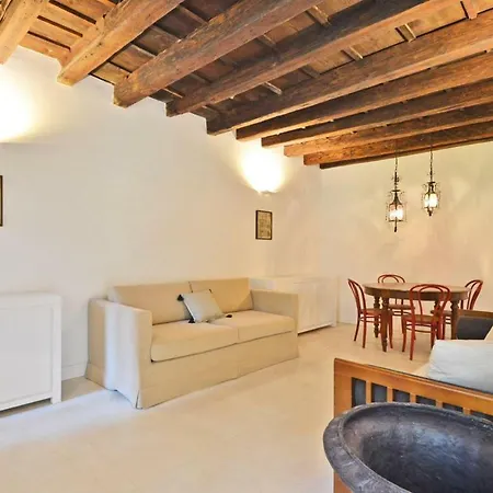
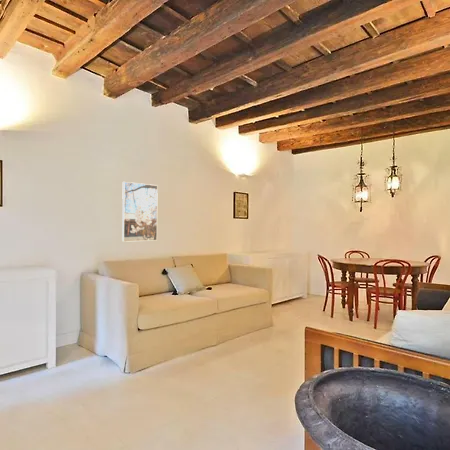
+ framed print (140, 212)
